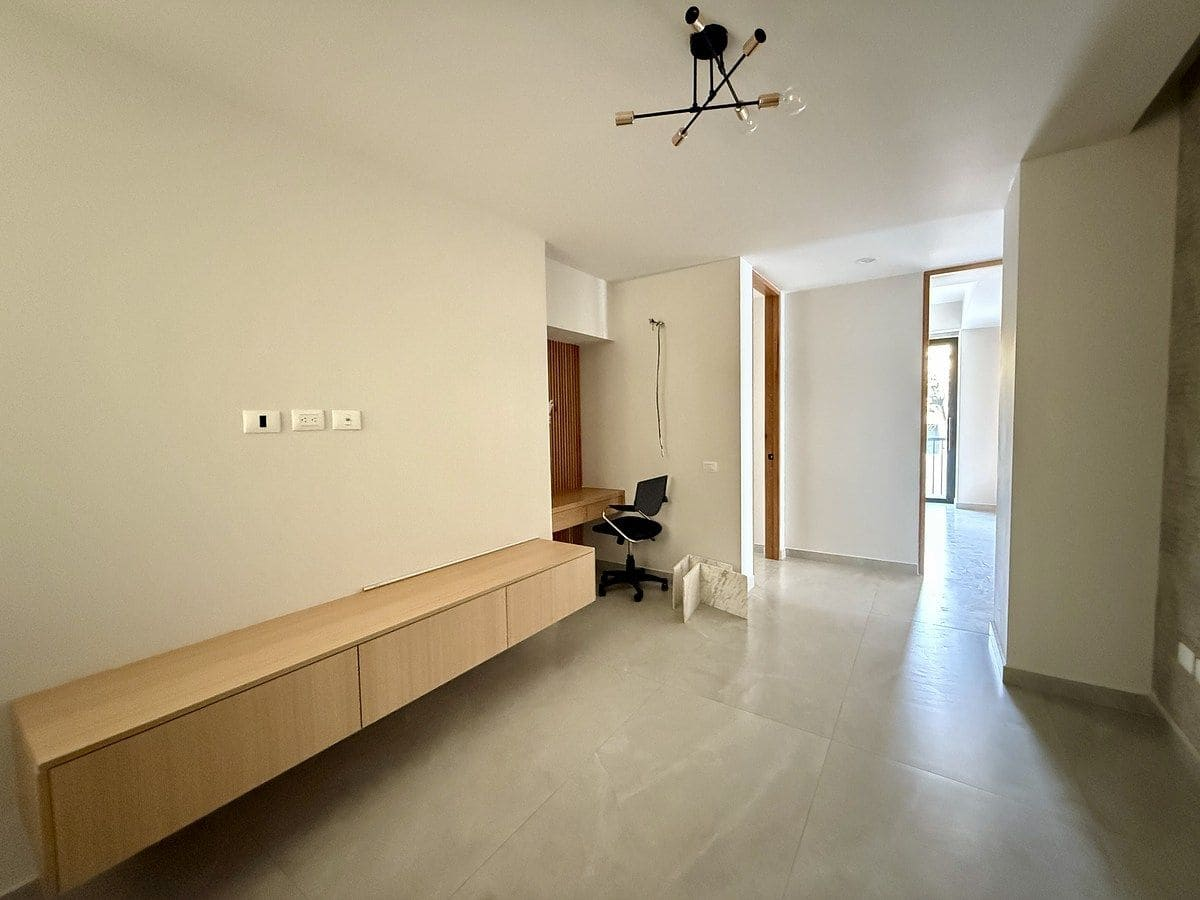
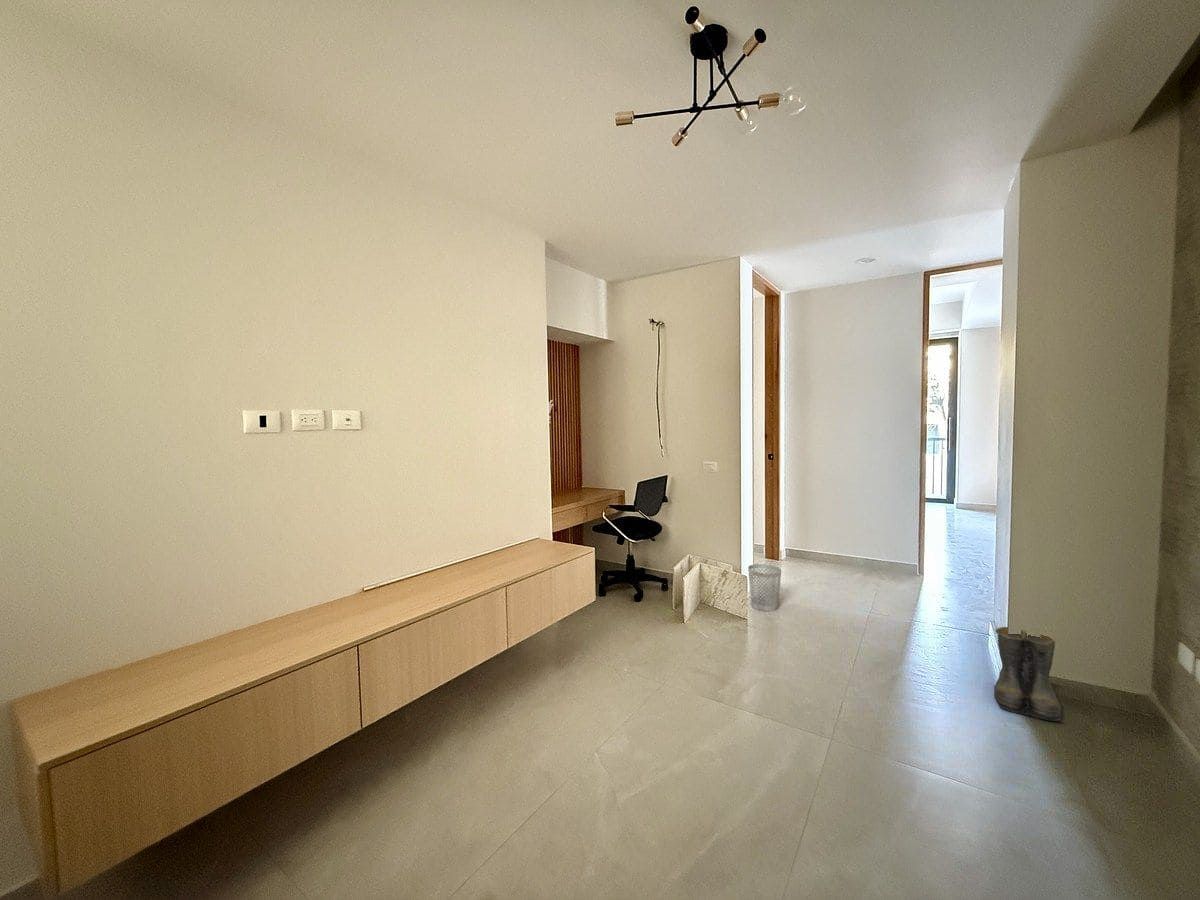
+ boots (1025, 669)
+ wastebasket (764, 587)
